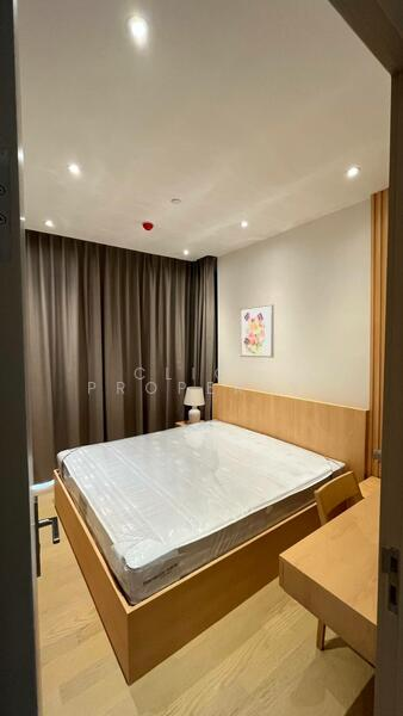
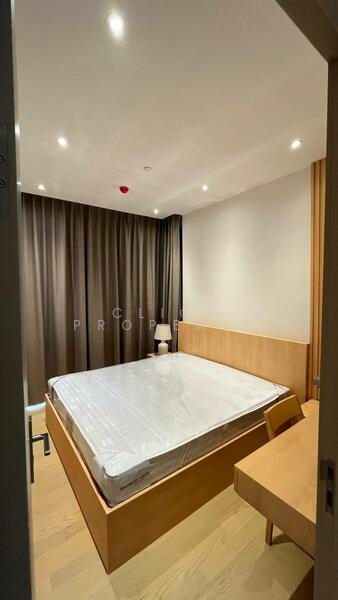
- wall art (256, 332)
